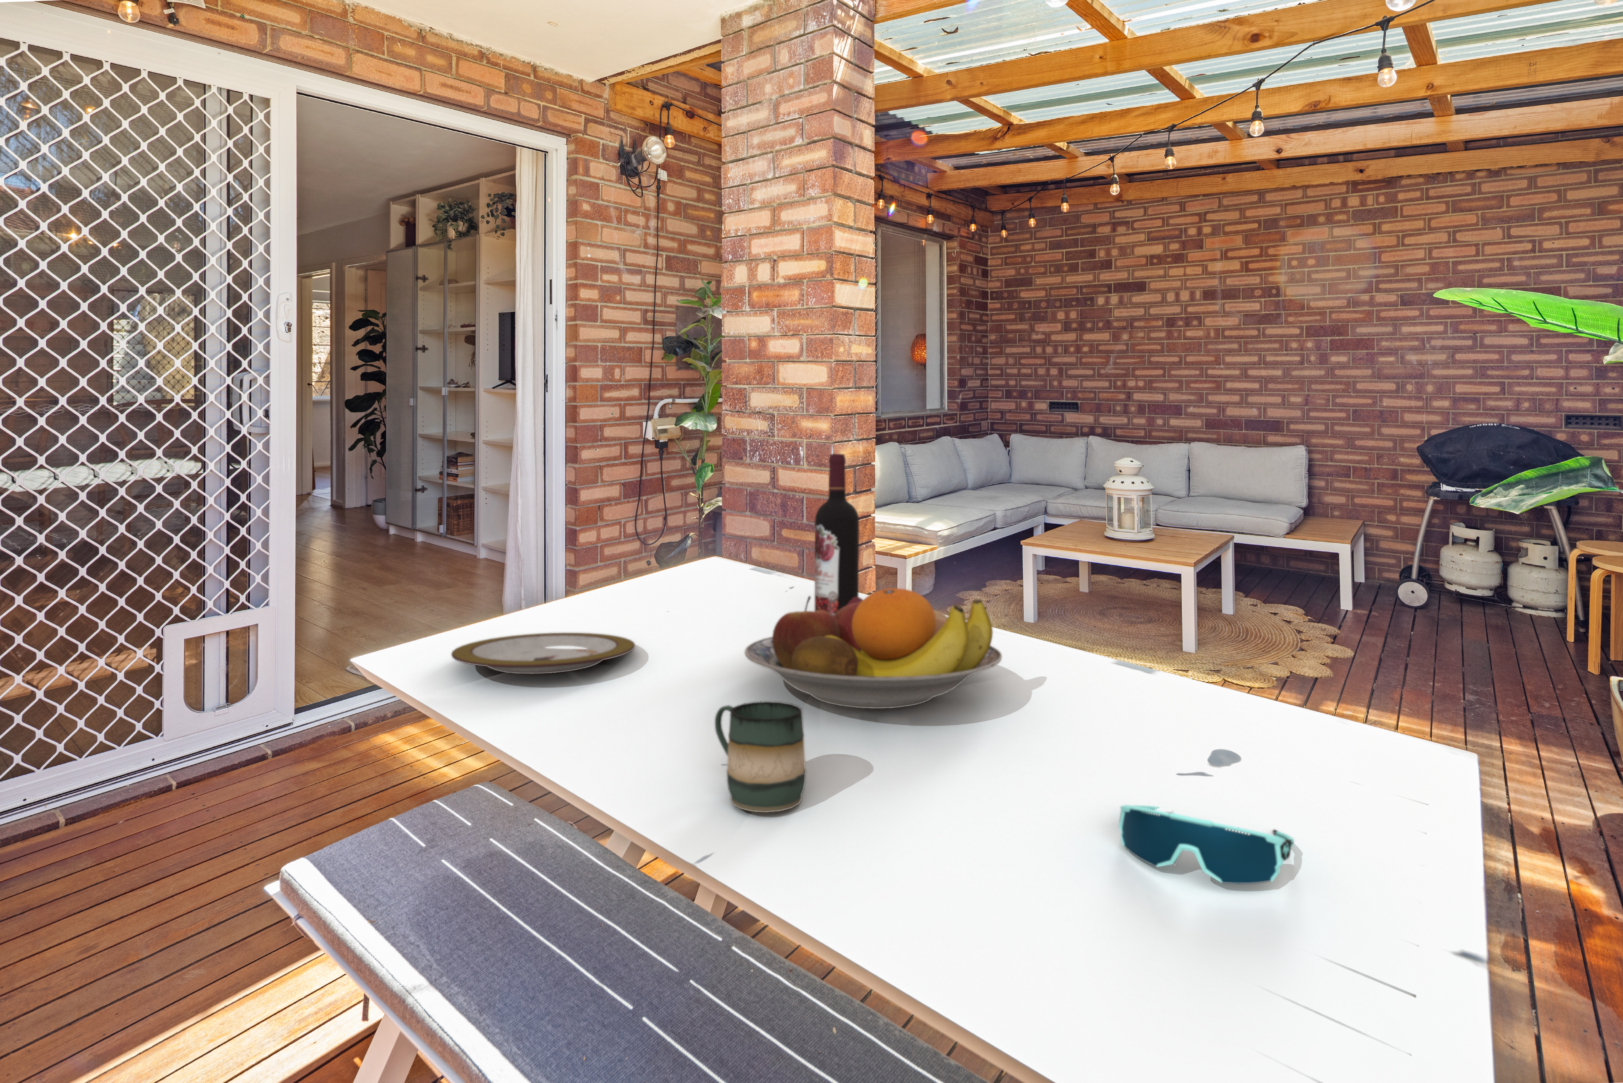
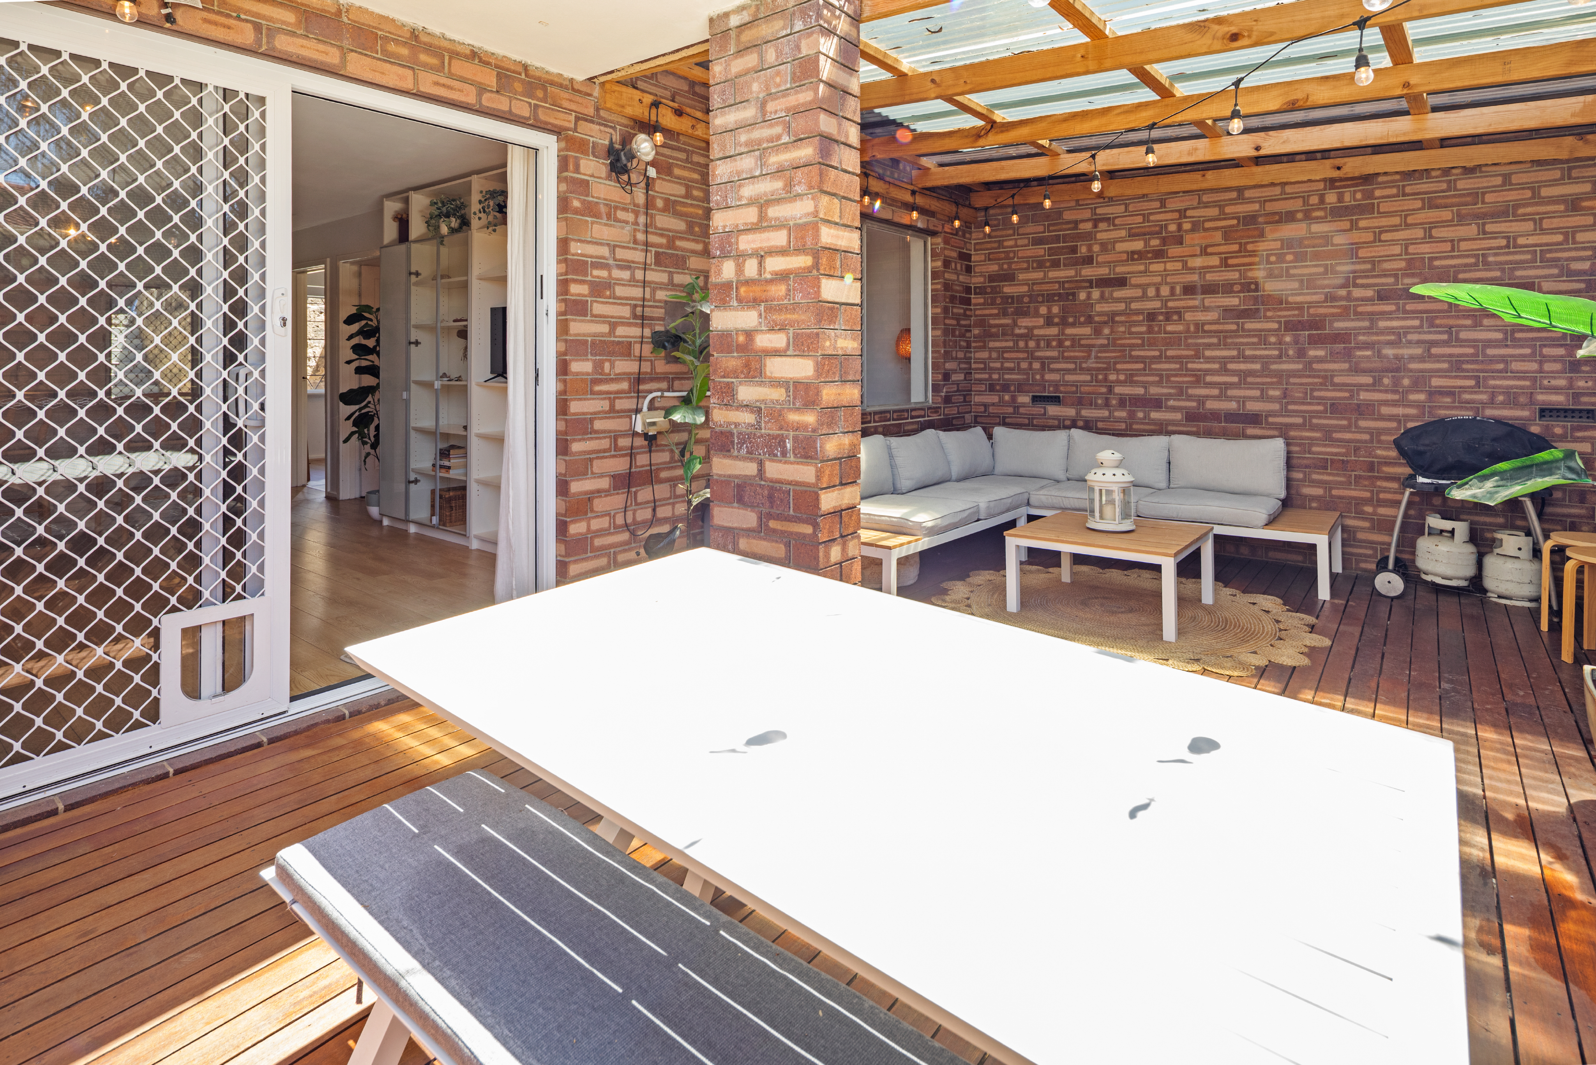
- plate (546, 654)
- mug (754, 751)
- sunglasses (1205, 822)
- wine bottle (836, 542)
- fruit bowl (871, 639)
